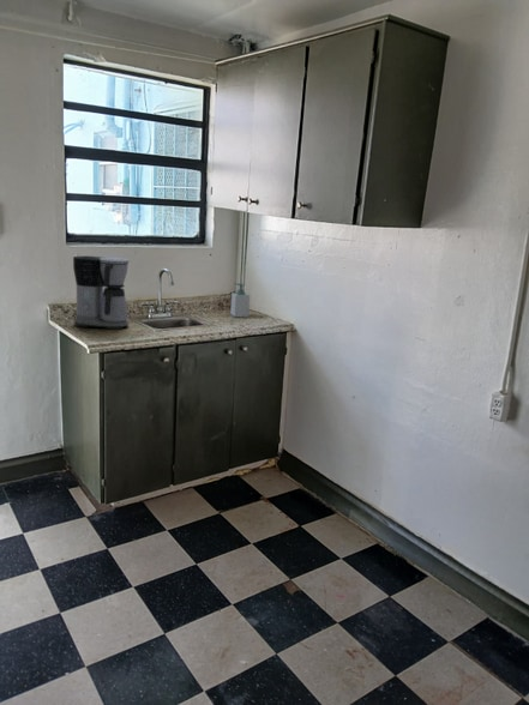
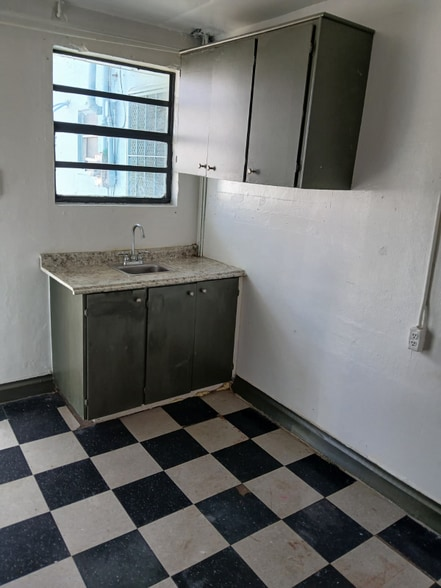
- coffee maker (100, 291)
- soap bottle (240, 299)
